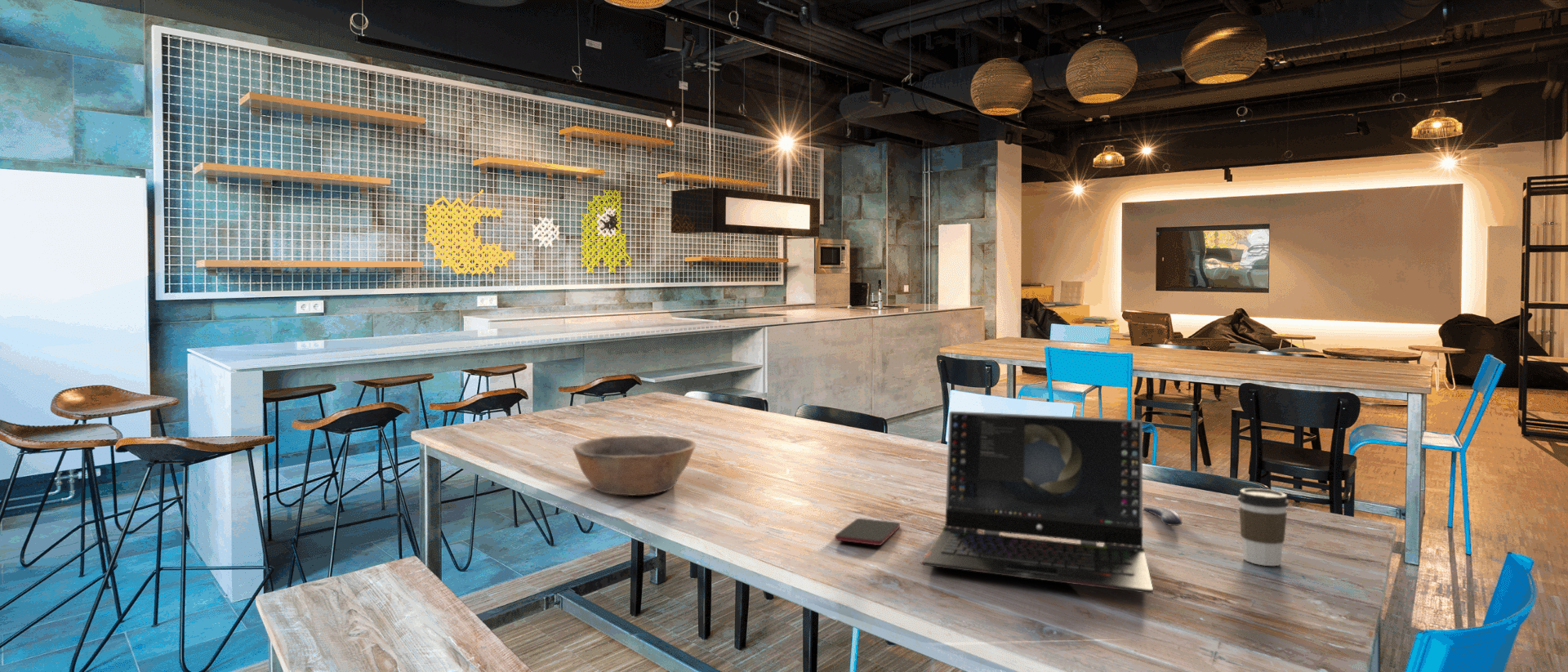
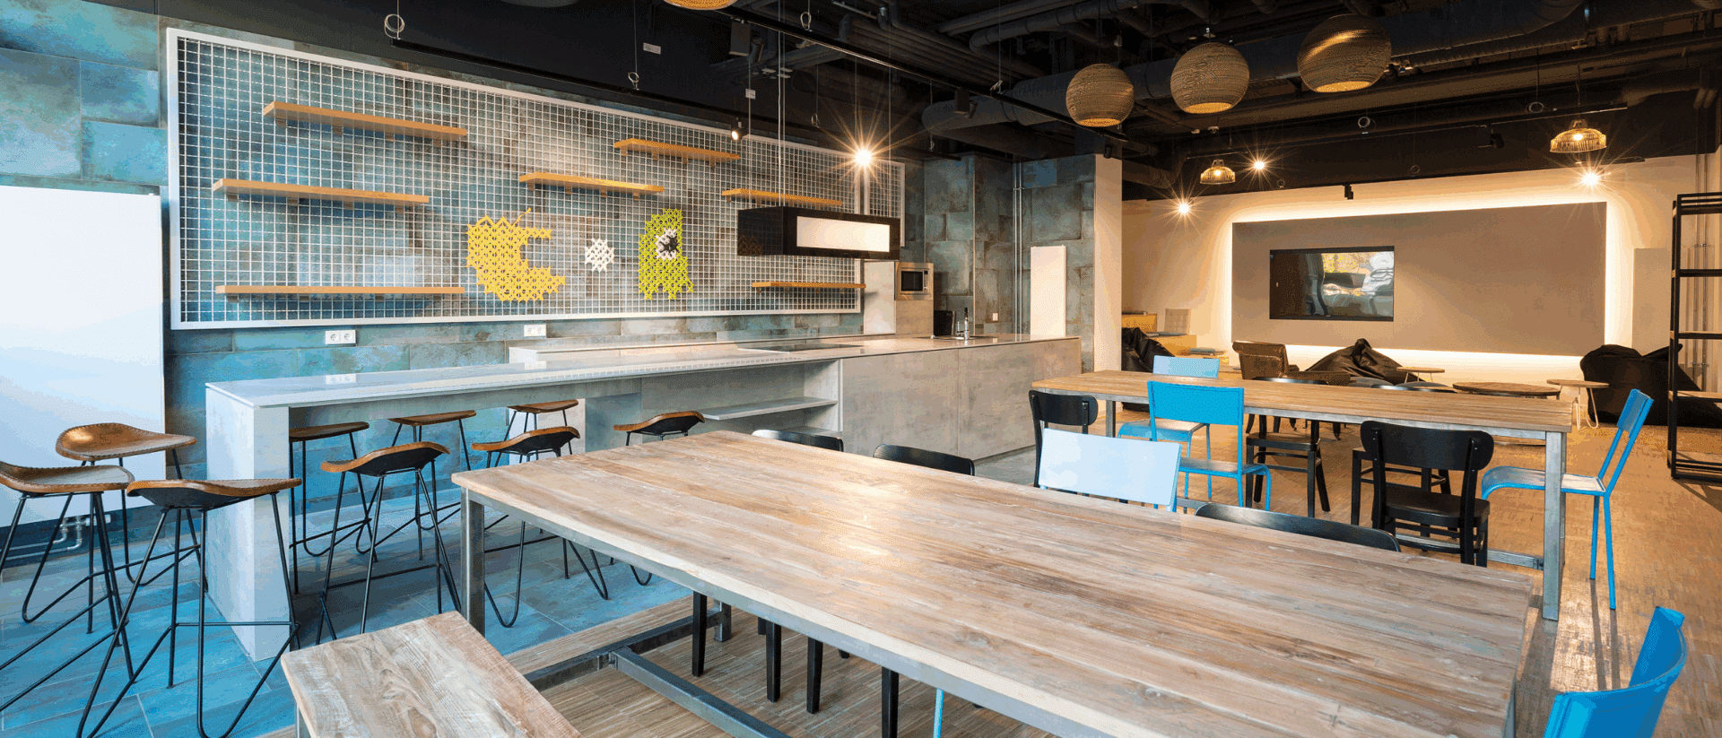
- coffee cup (1263, 527)
- computer mouse (1161, 513)
- bowl (635, 465)
- laptop computer (1036, 492)
- smartphone (868, 531)
